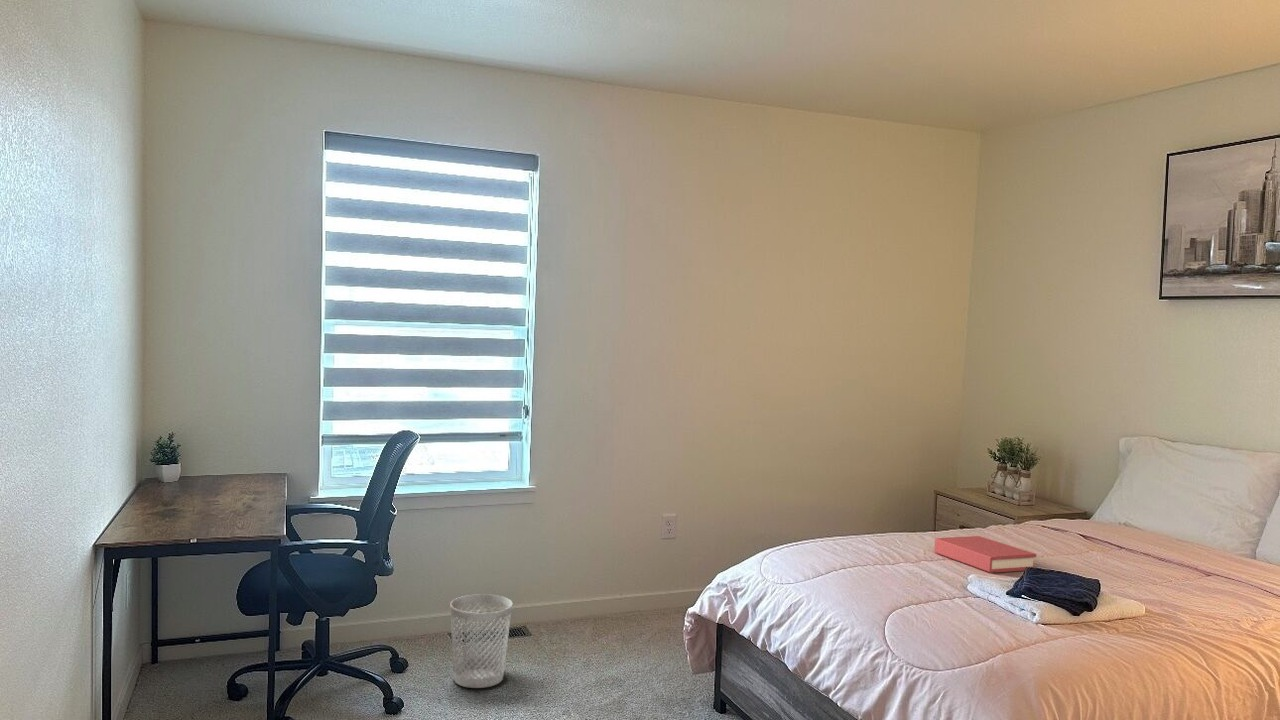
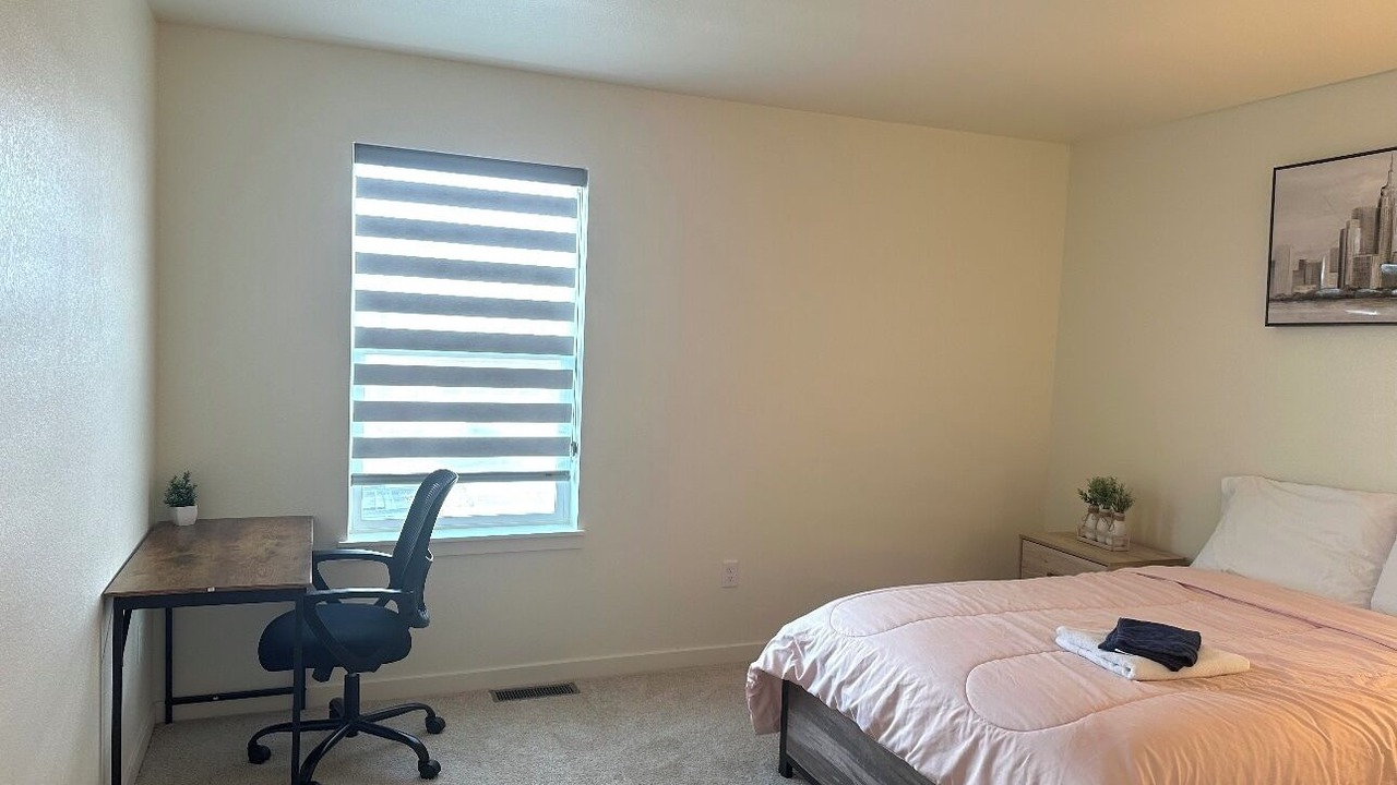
- hardback book (983, 553)
- wastebasket (480, 641)
